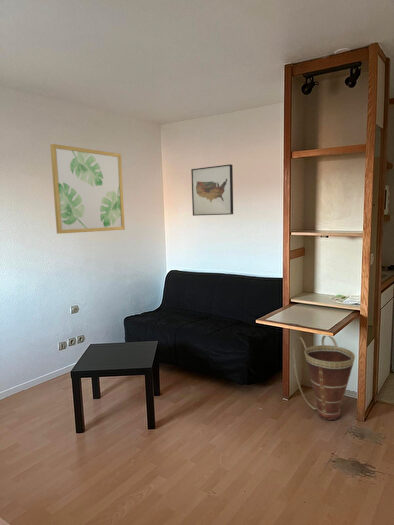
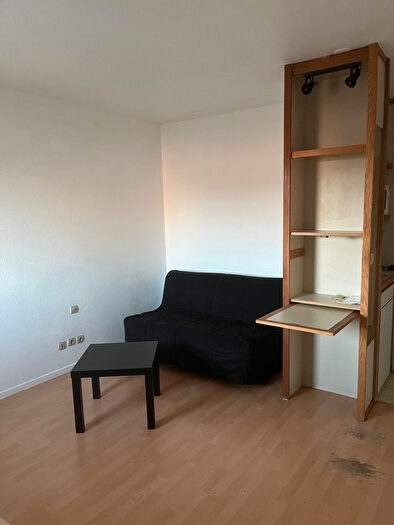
- basket (321, 375)
- wall art (211, 191)
- wall art (91, 191)
